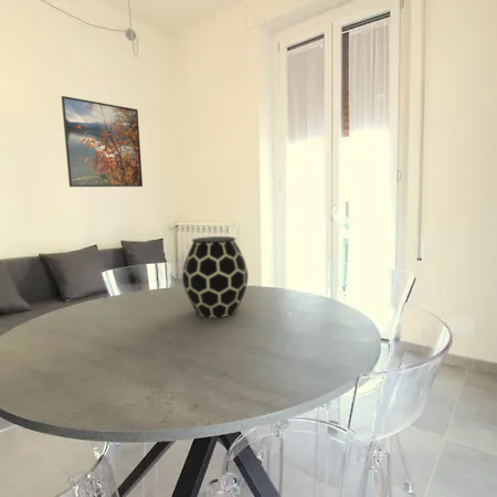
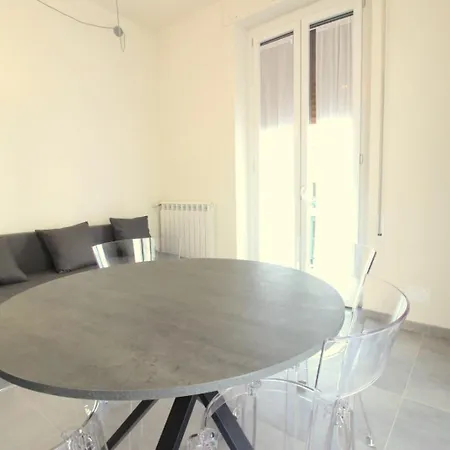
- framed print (105, 145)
- vase (215, 275)
